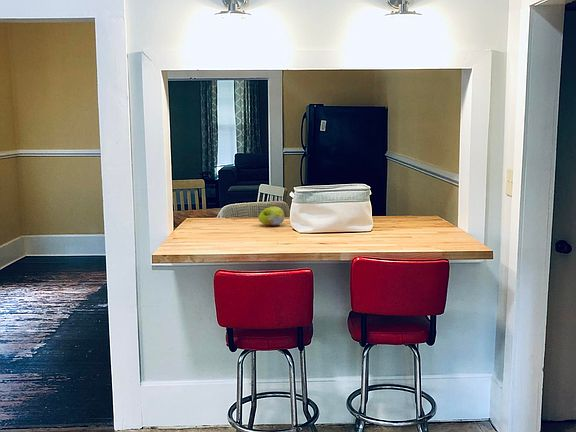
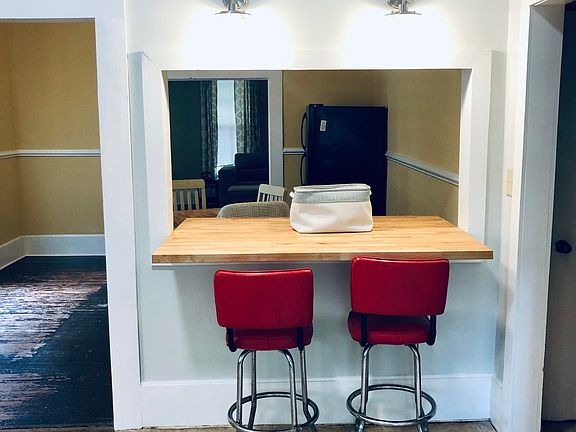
- fruit (271, 216)
